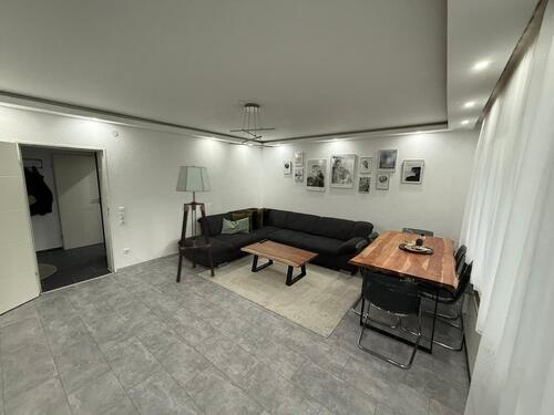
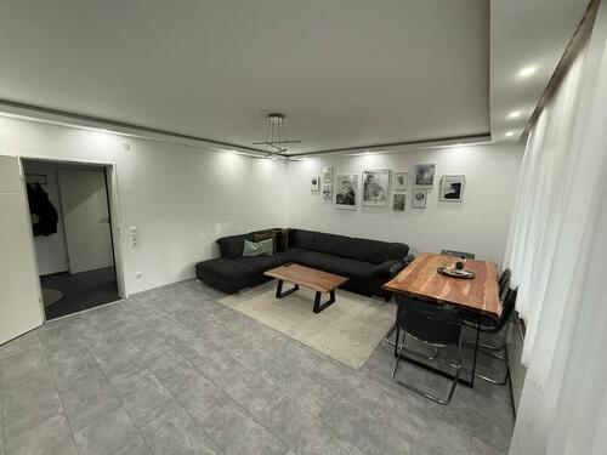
- floor lamp (192, 222)
